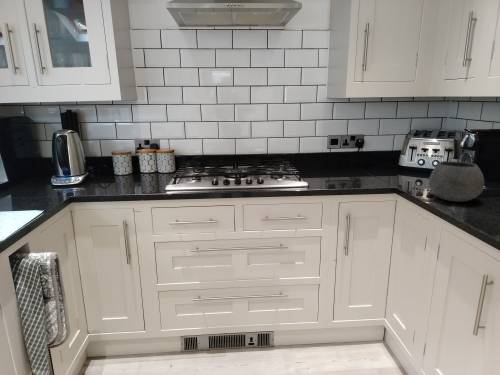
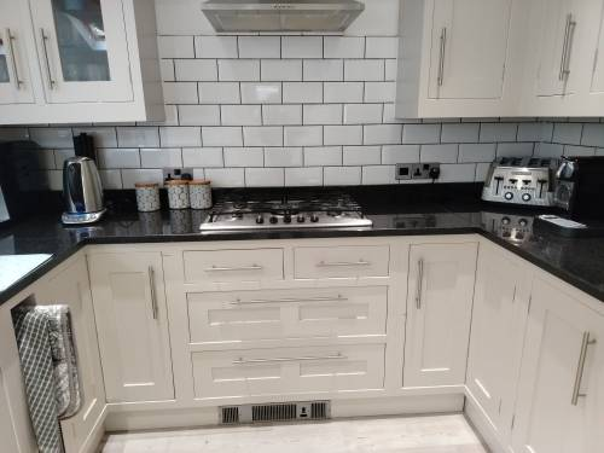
- bowl (455, 181)
